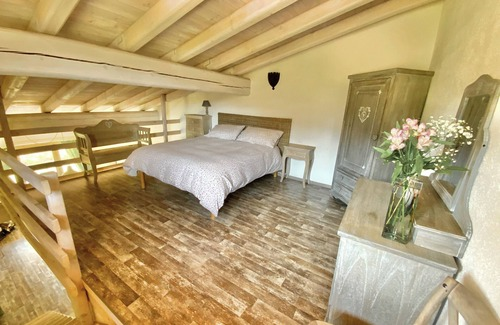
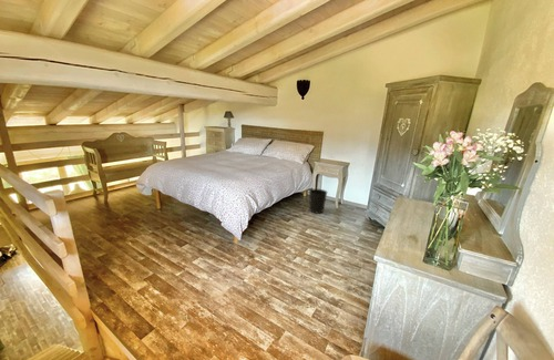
+ wastebasket (317, 200)
